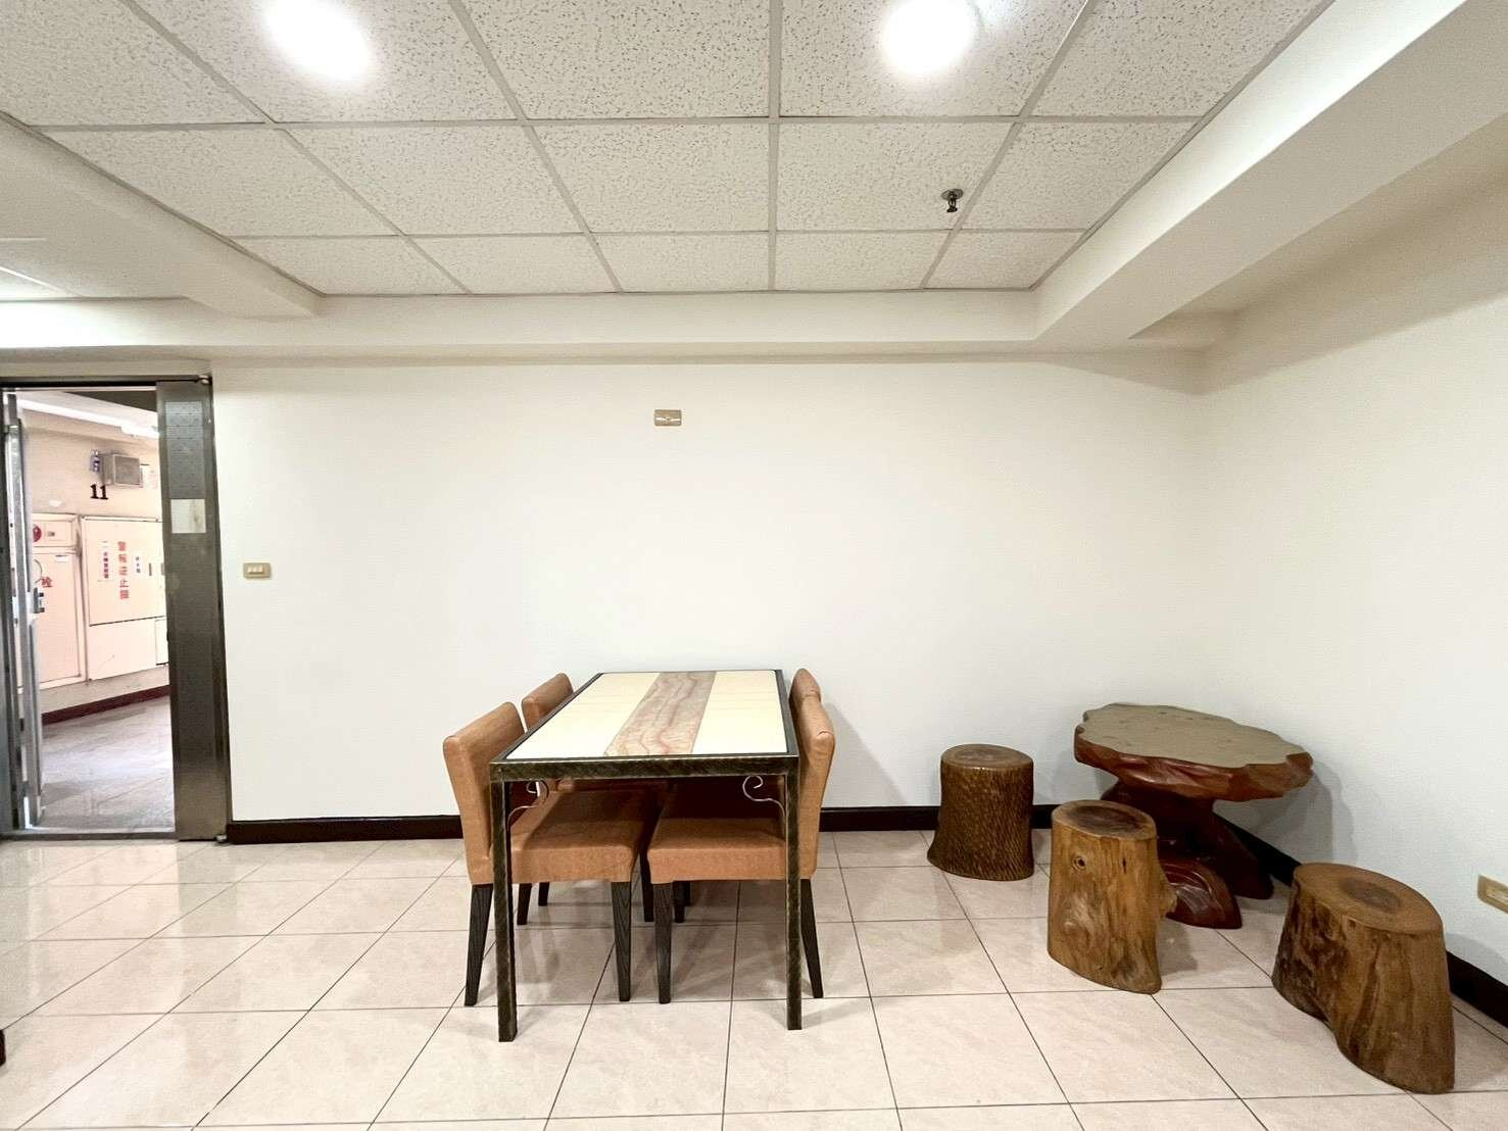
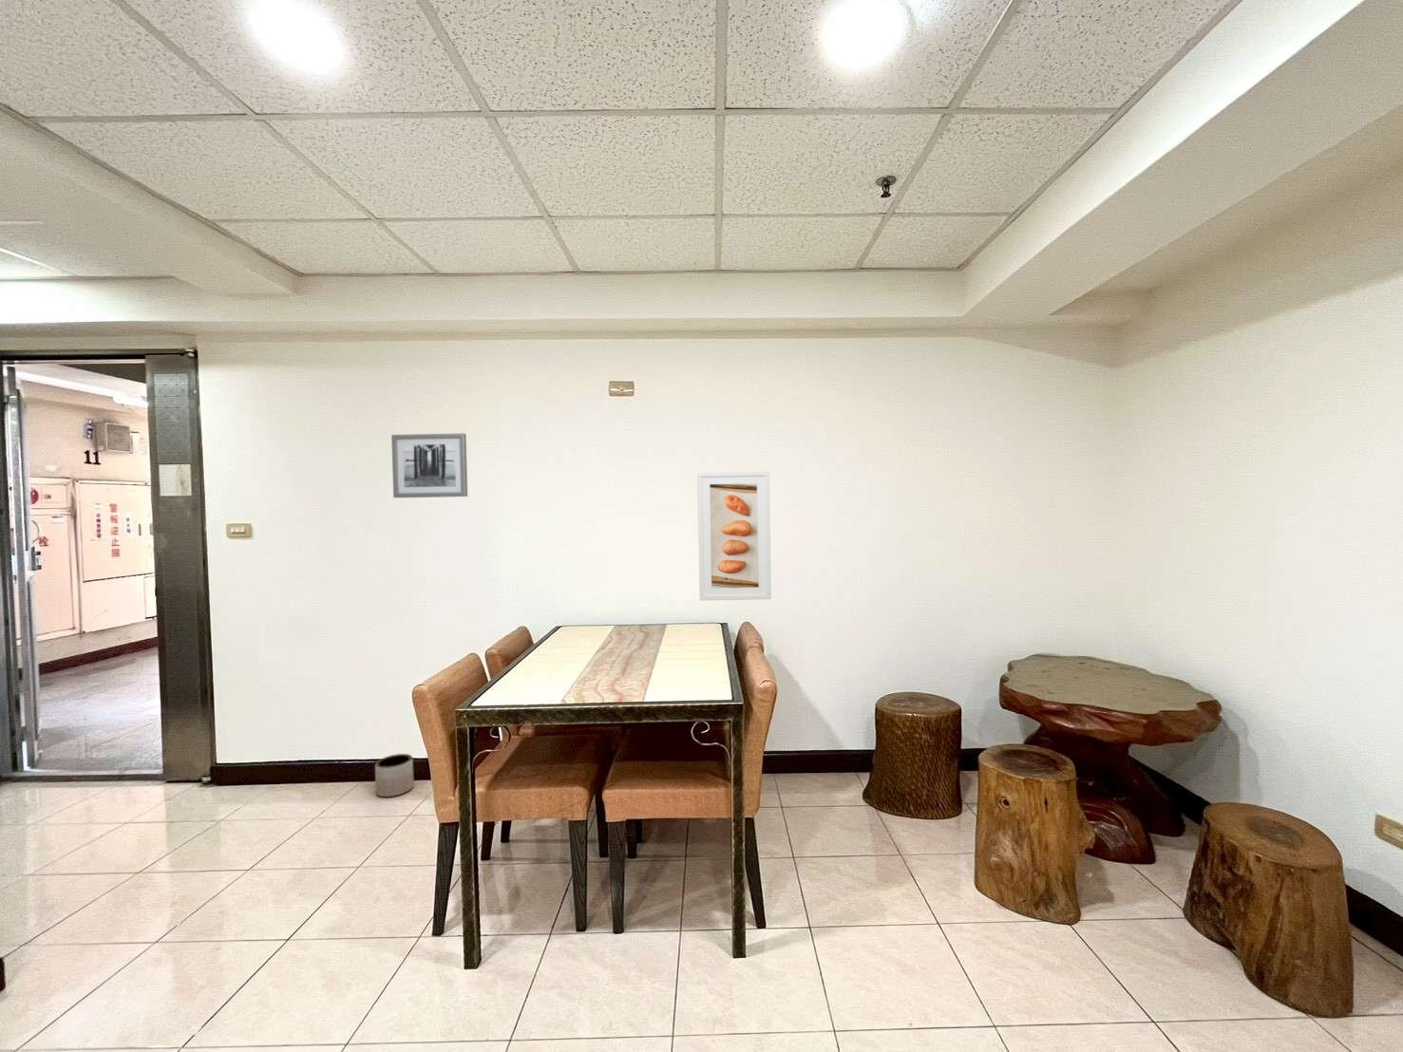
+ planter (395, 775)
+ wall art (429, 465)
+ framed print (733, 536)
